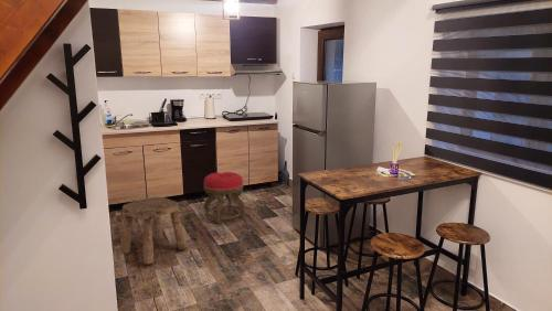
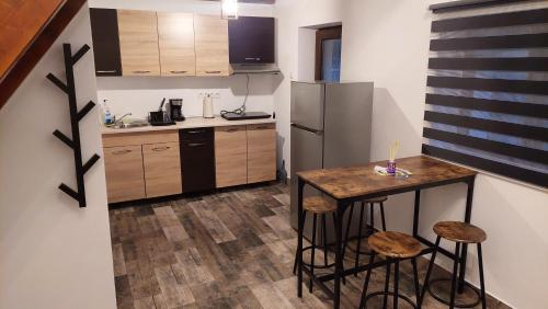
- stool (223, 195)
- stool (151, 227)
